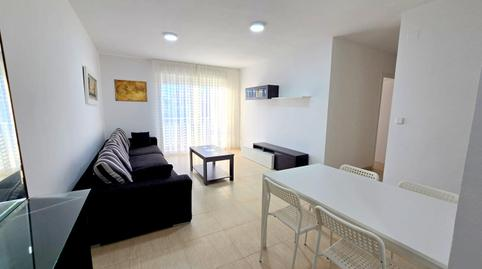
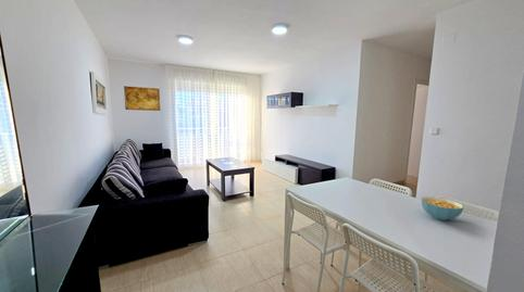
+ cereal bowl (440, 210)
